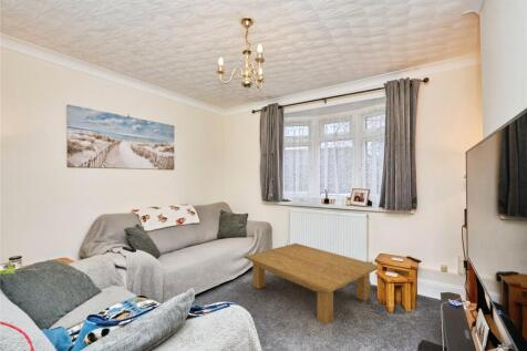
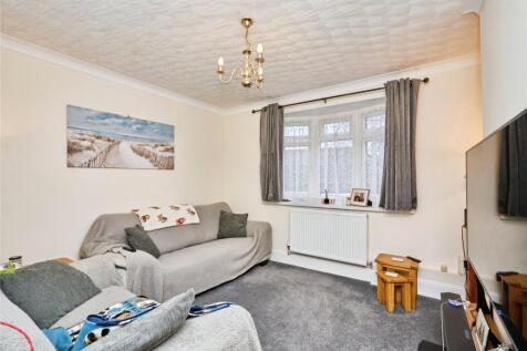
- coffee table (308, 276)
